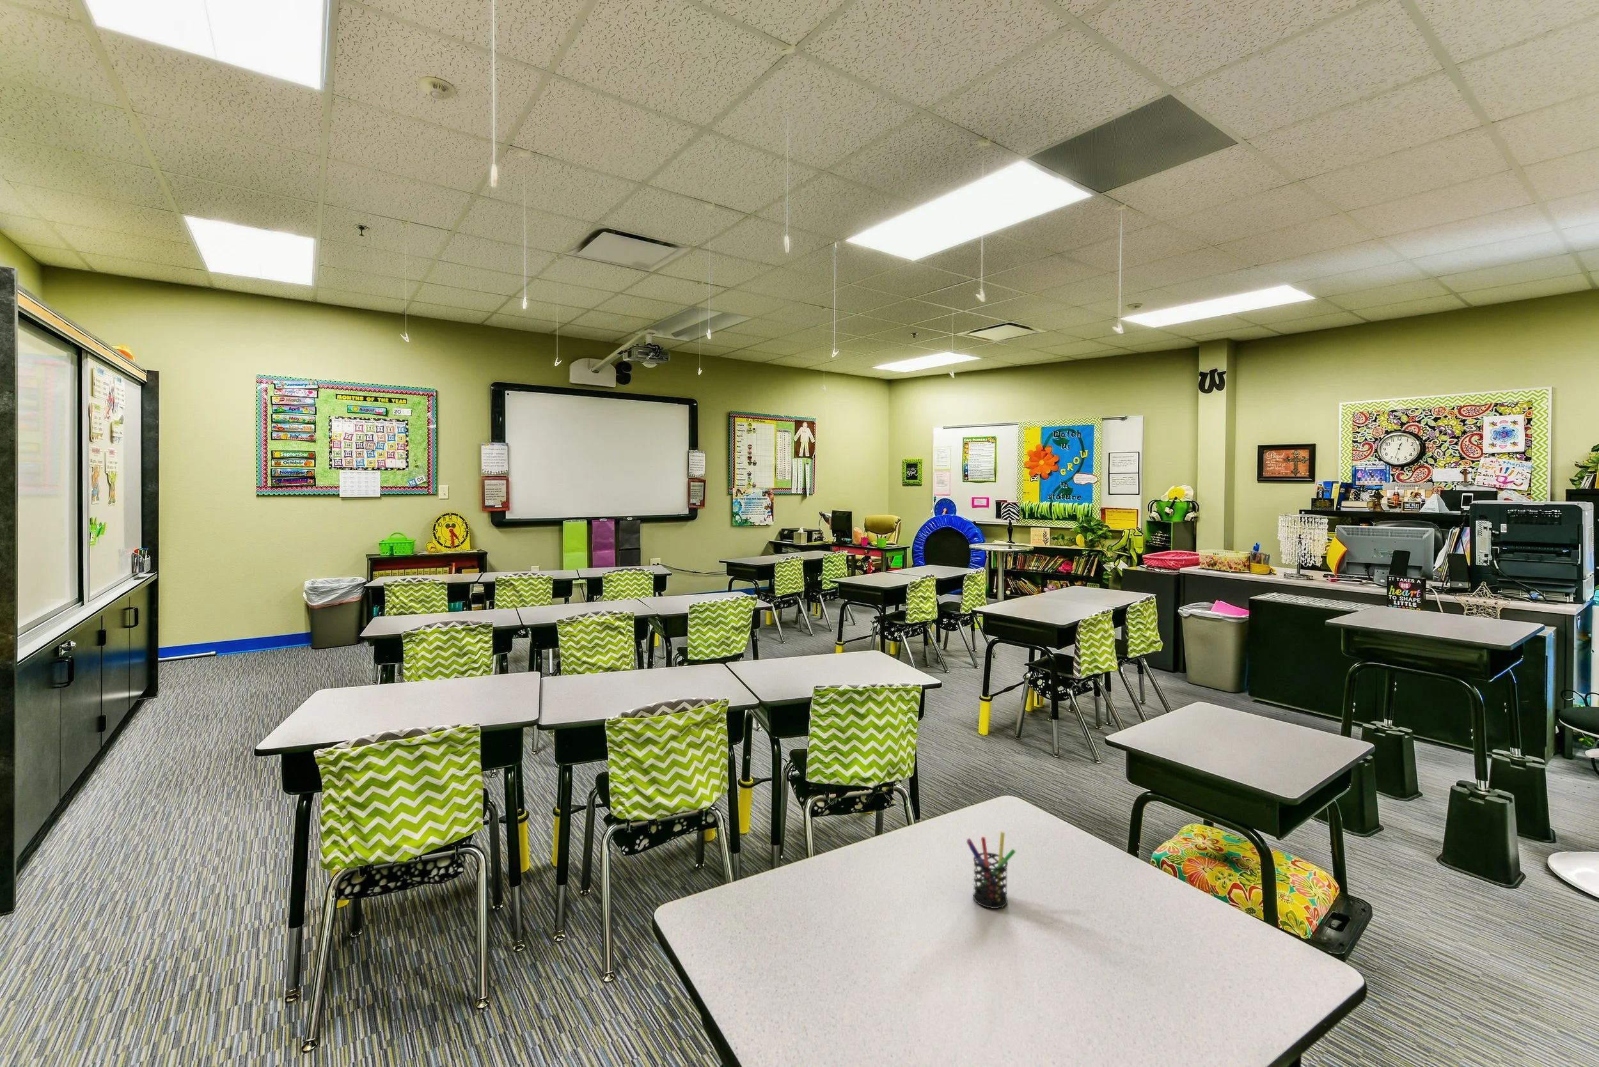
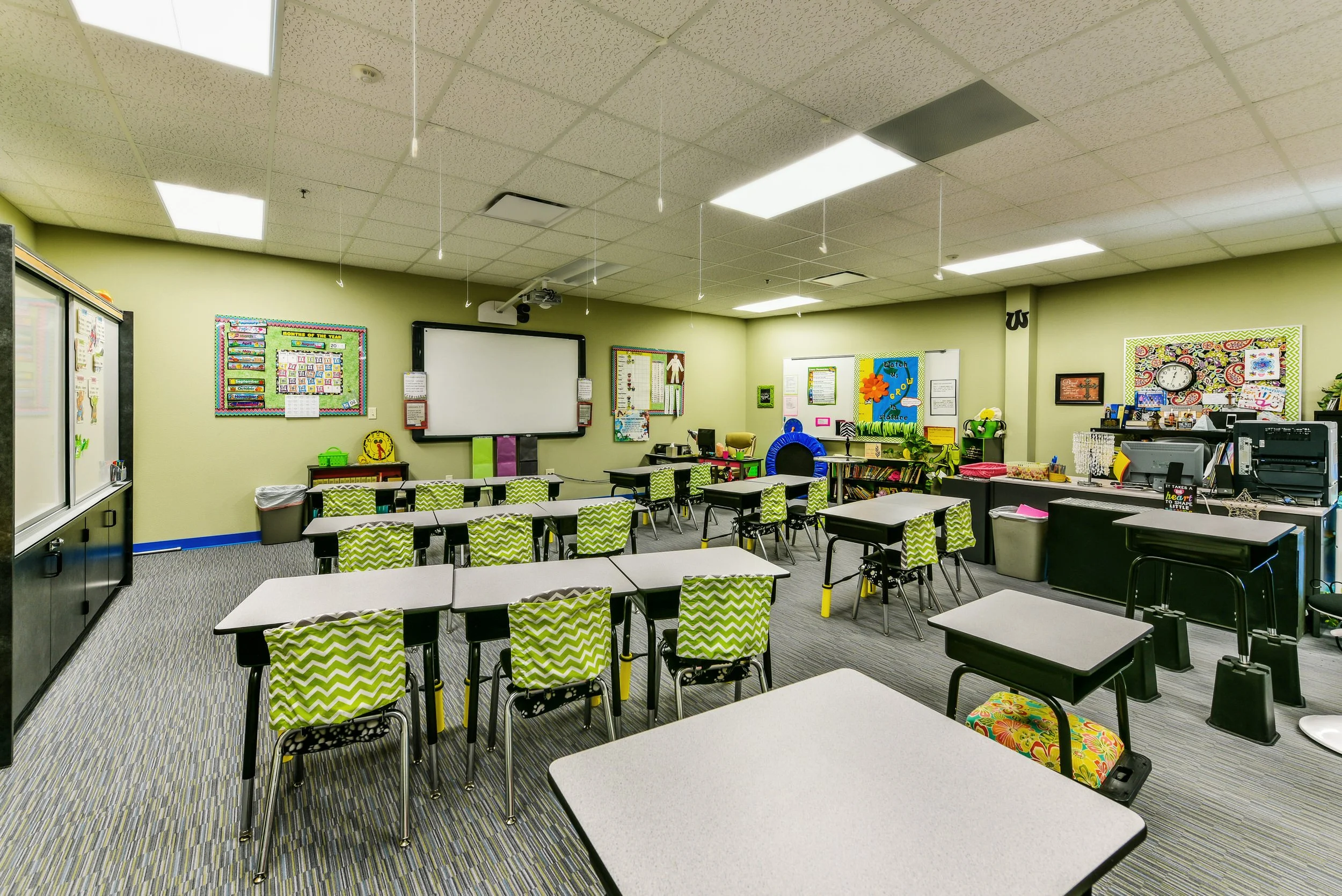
- pen holder (993, 868)
